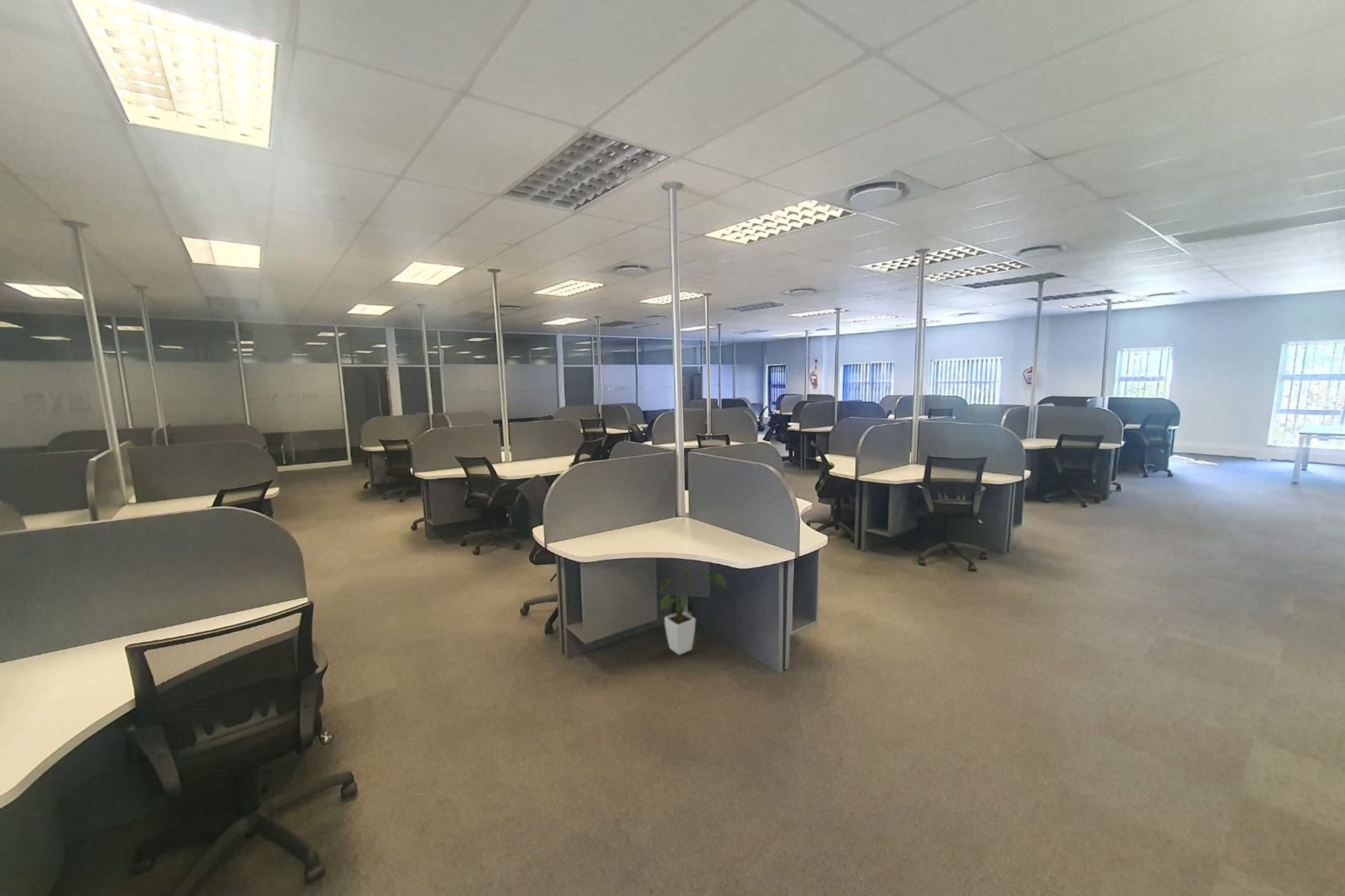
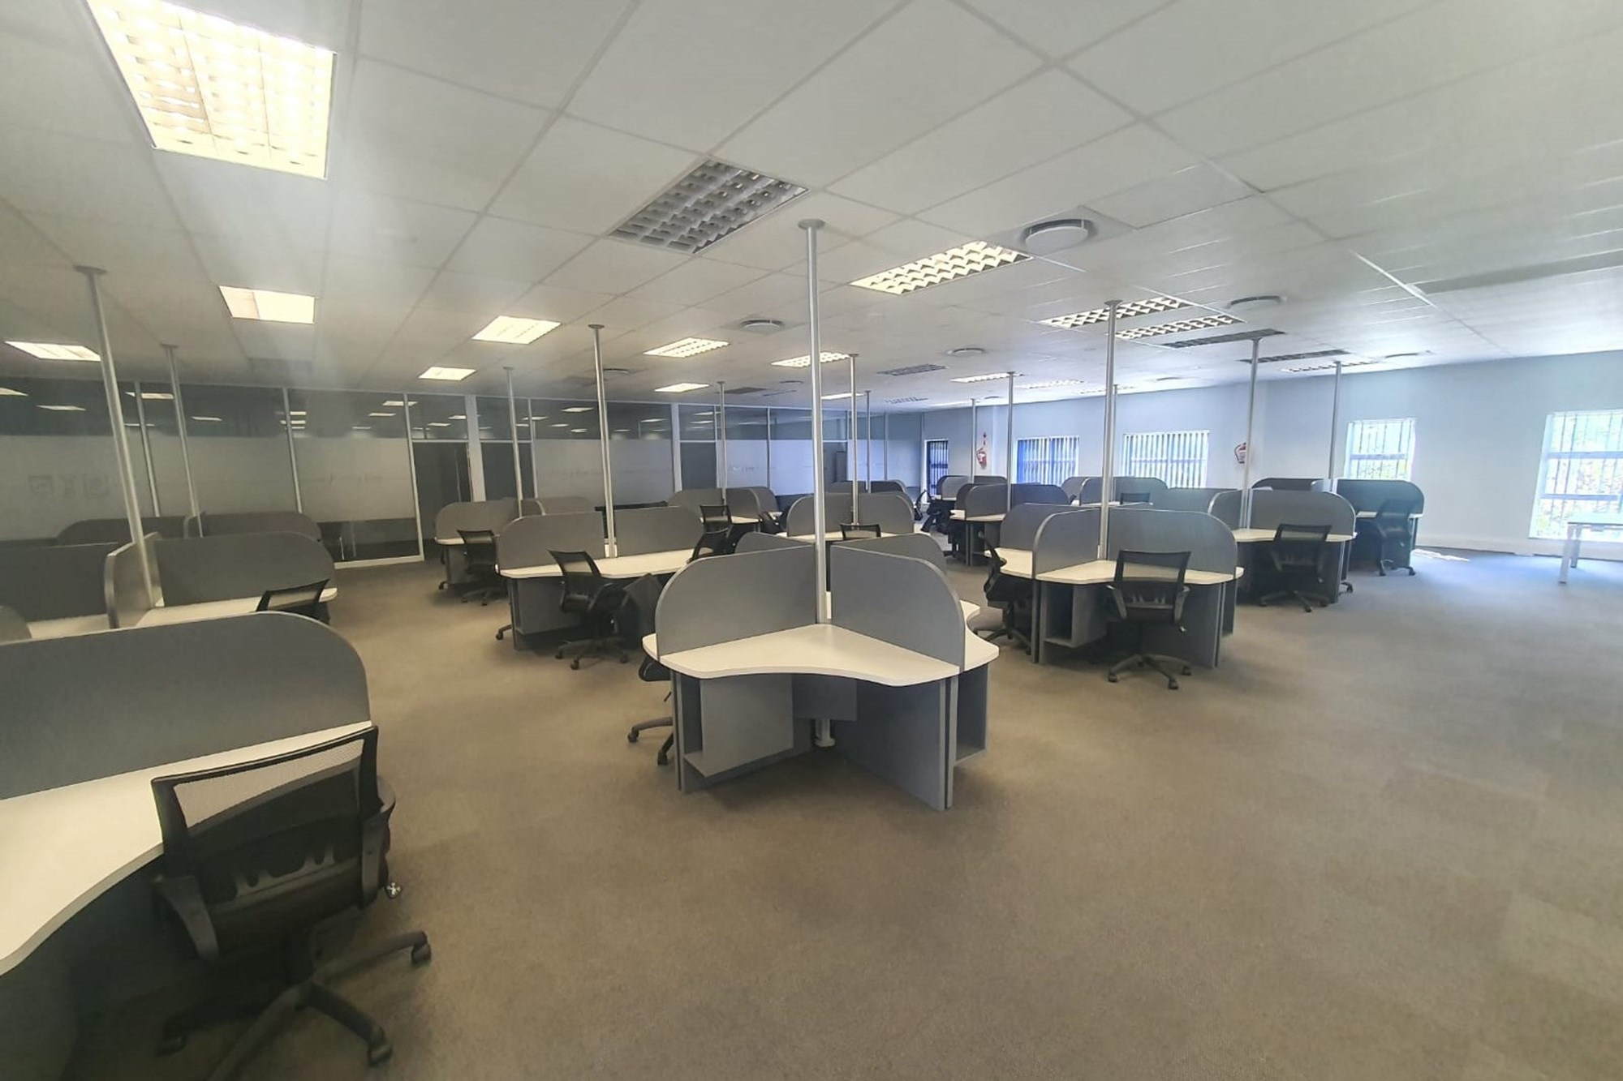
- house plant (684, 612)
